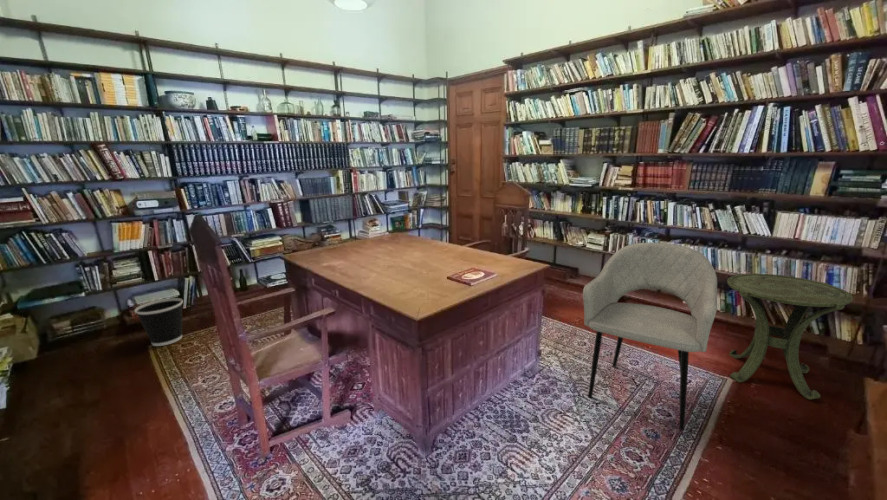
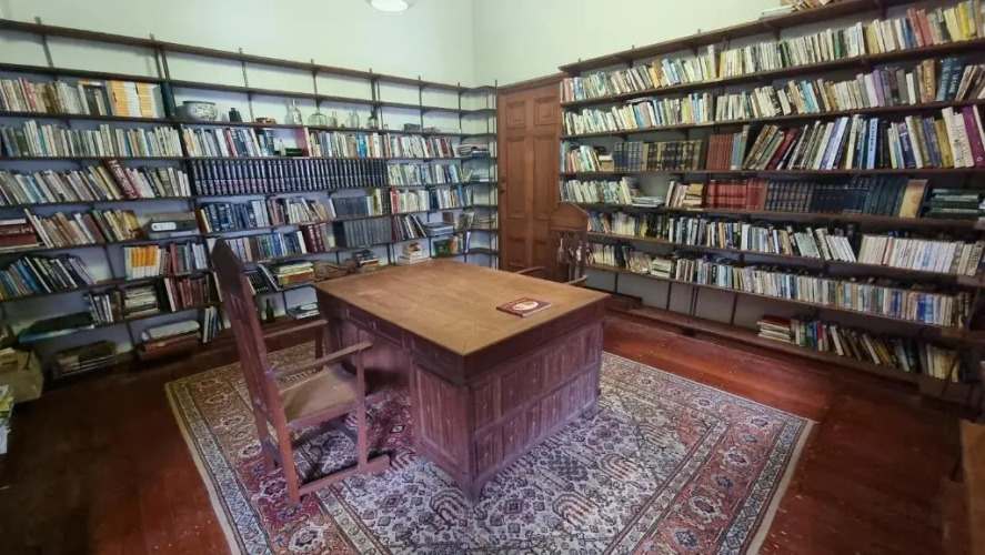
- wastebasket (163, 322)
- side table (777, 332)
- armchair (648, 323)
